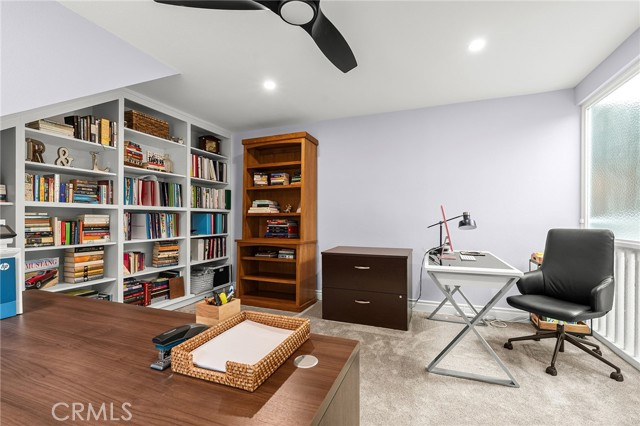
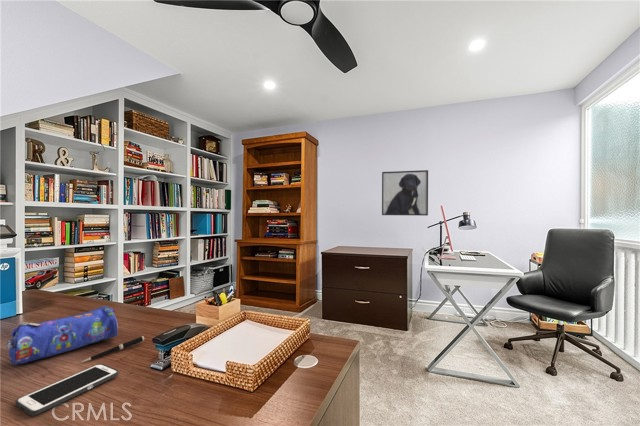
+ cell phone (71, 386)
+ pen (114, 348)
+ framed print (404, 193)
+ pencil case (67, 331)
